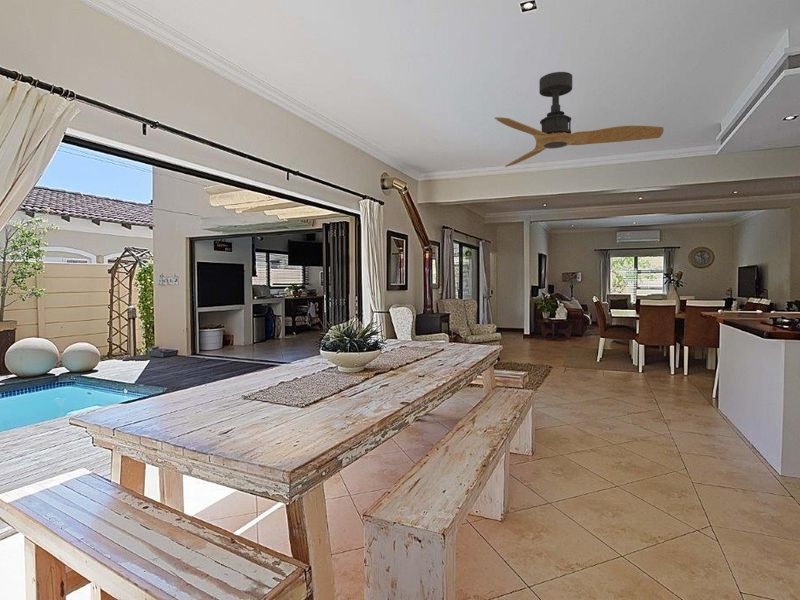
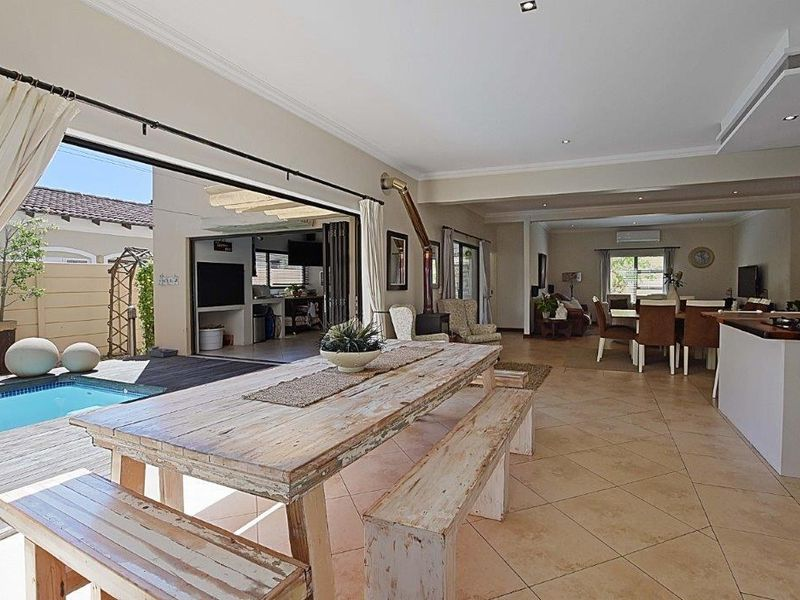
- ceiling fan (570, 117)
